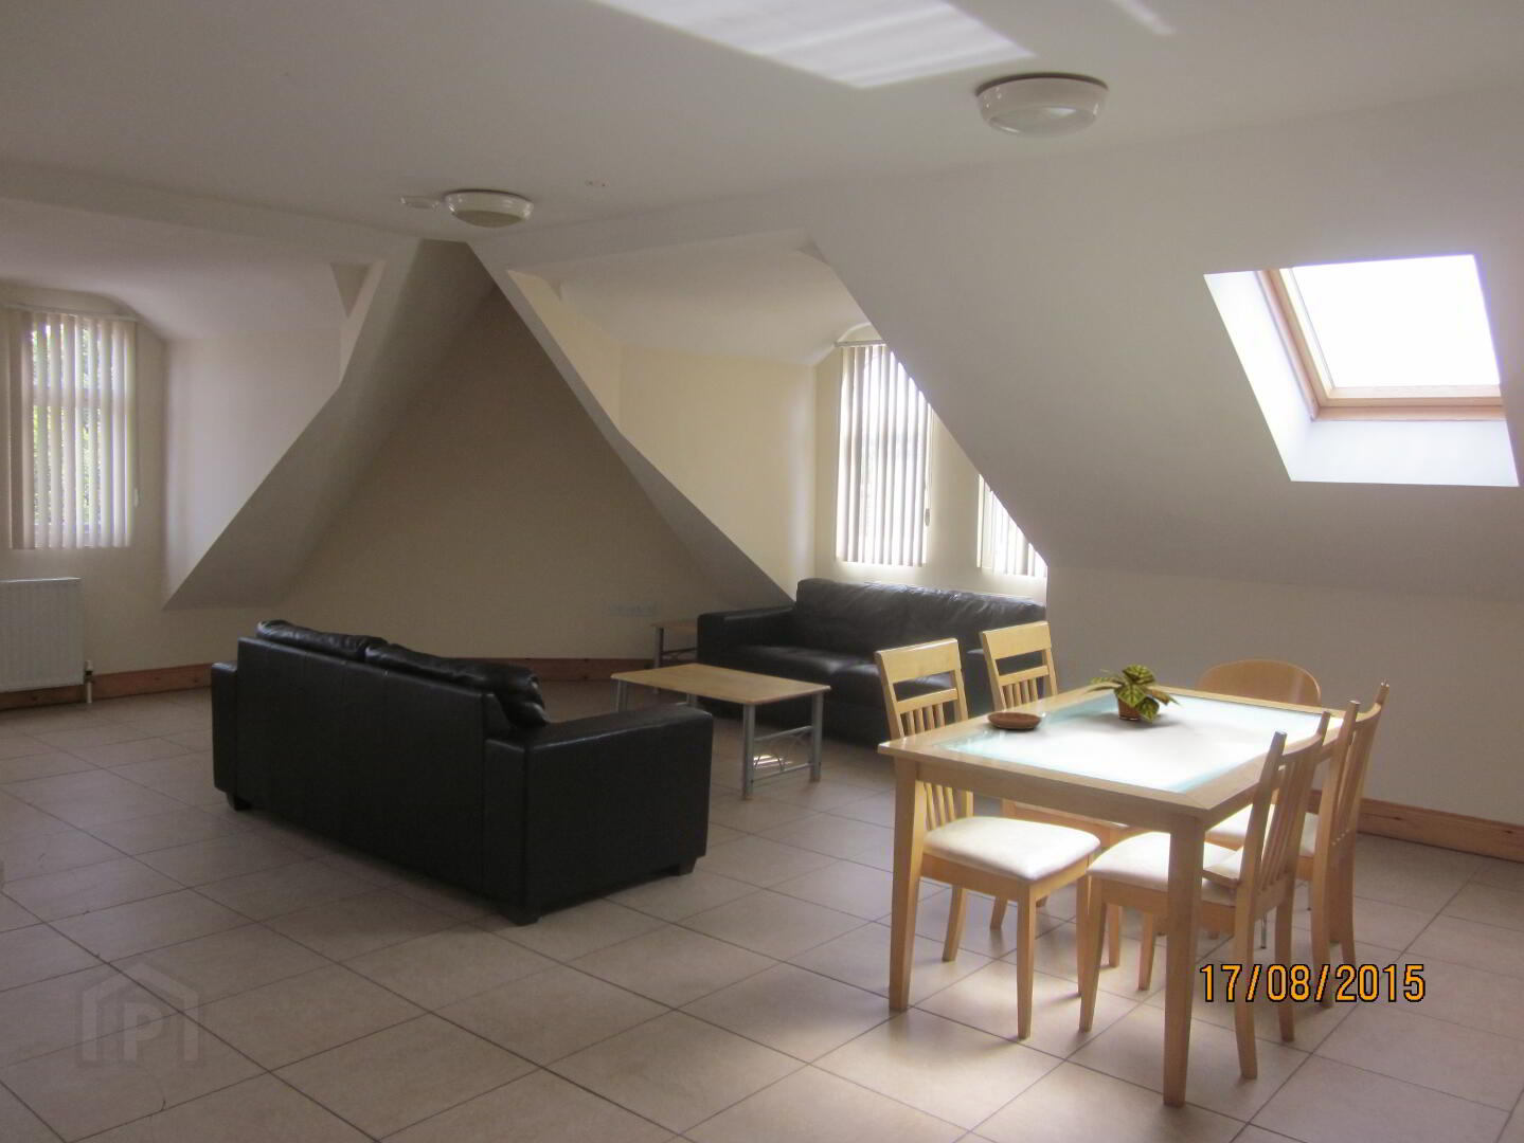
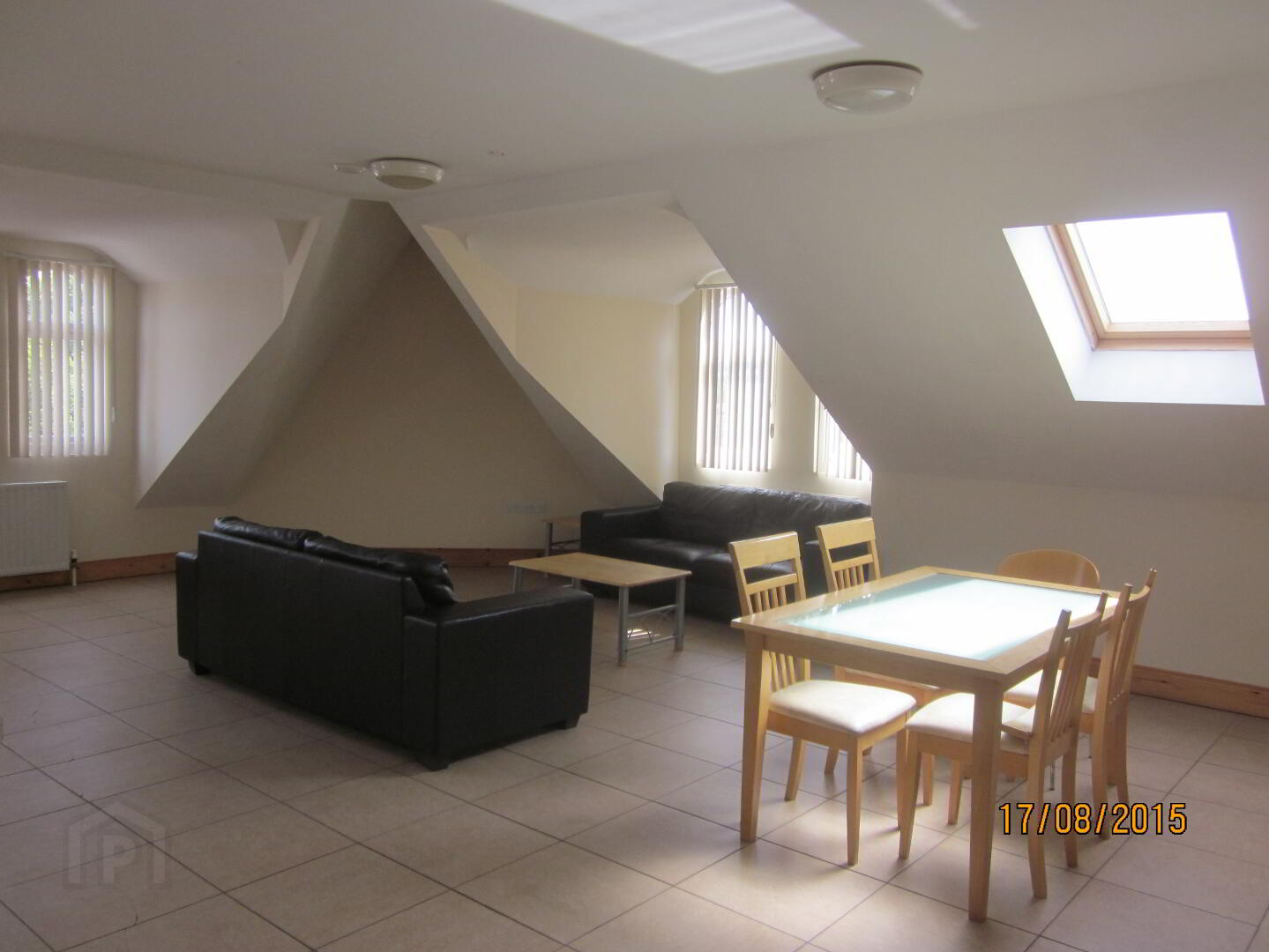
- plant (1134, 692)
- saucer (1014, 720)
